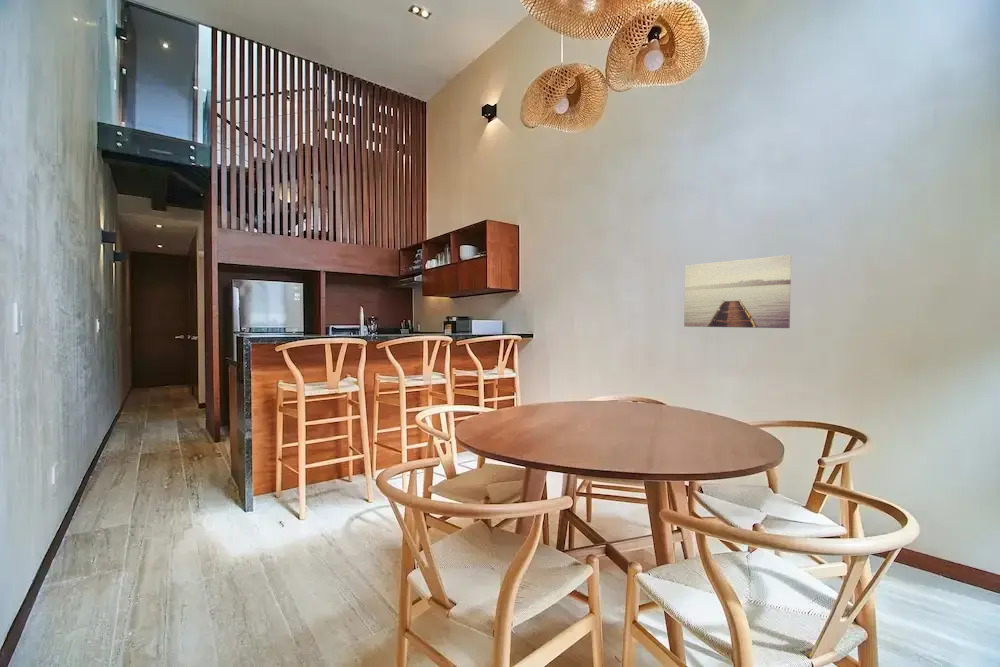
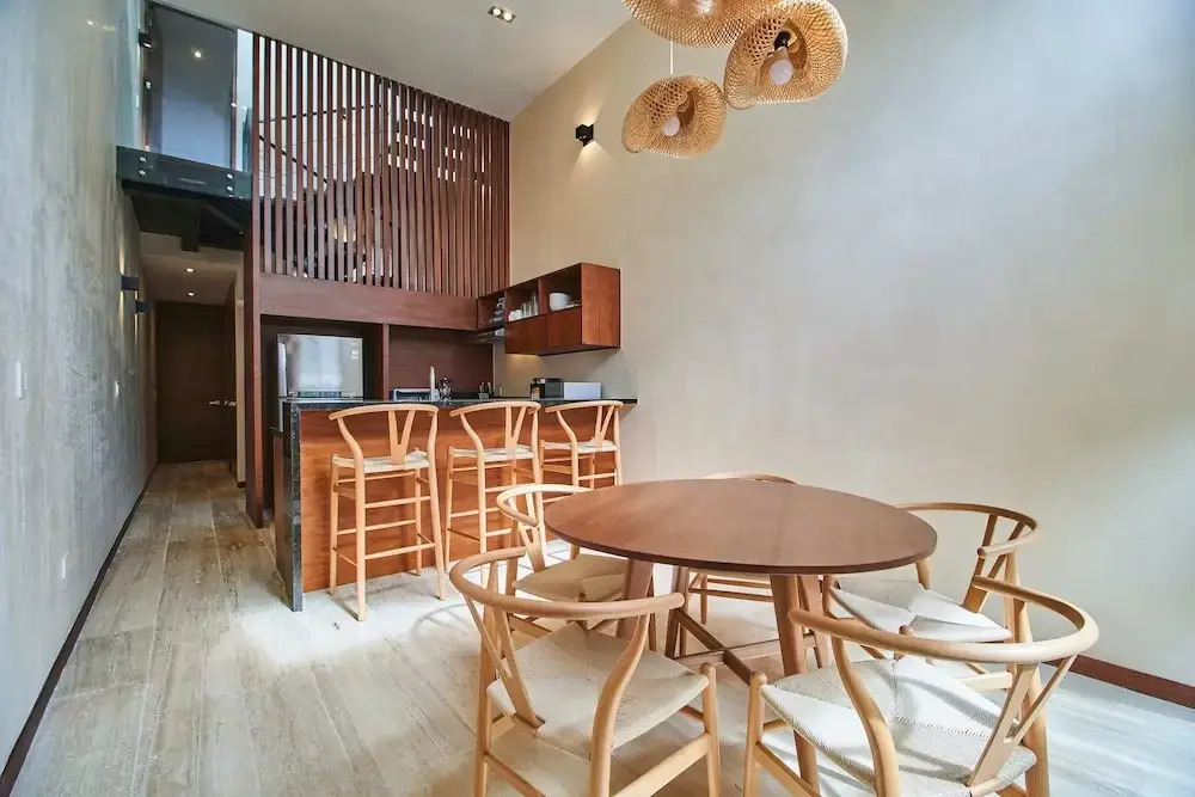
- wall art (732, 294)
